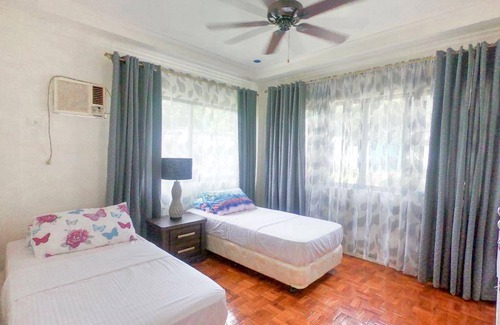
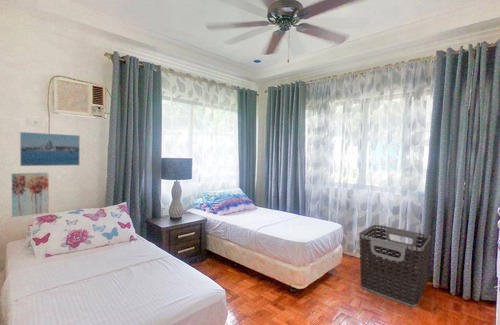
+ clothes hamper (393, 261)
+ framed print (51, 149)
+ wall art (30, 193)
